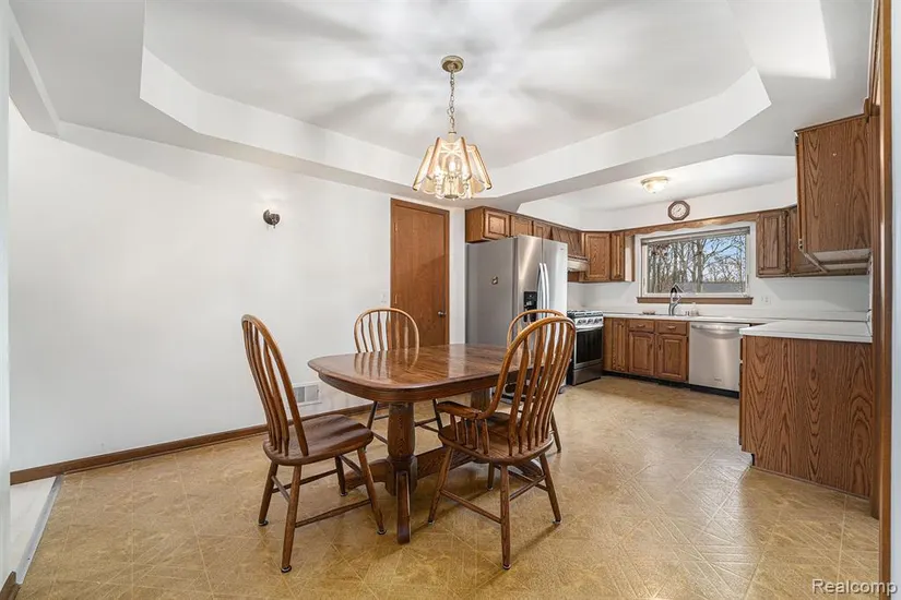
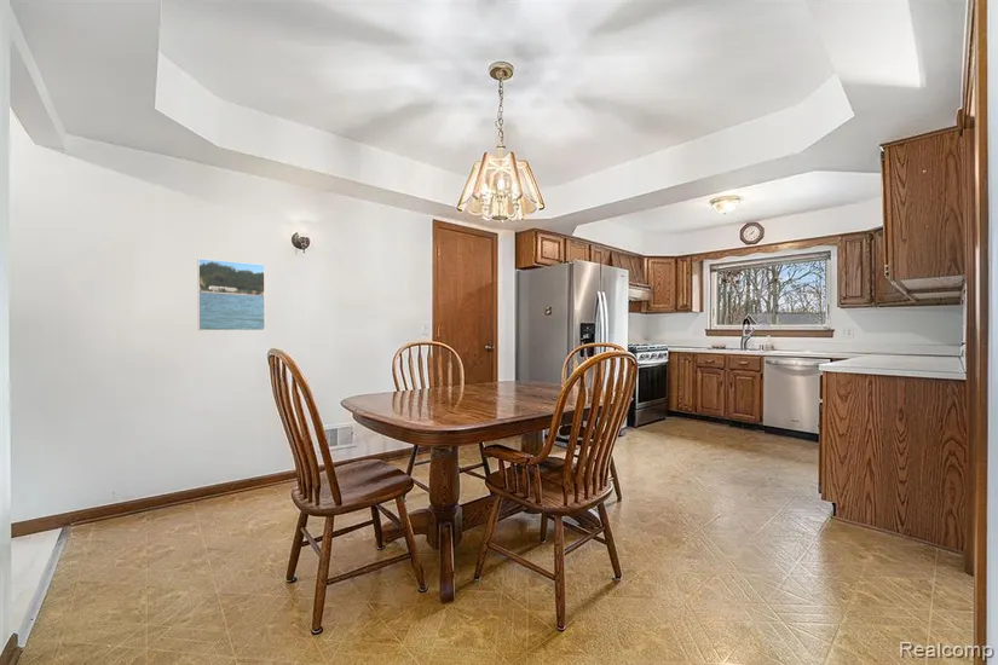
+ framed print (232, 295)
